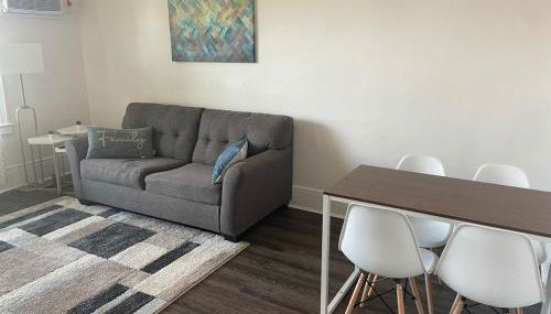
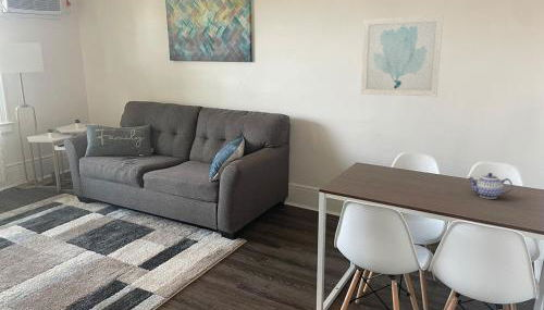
+ wall art (399, 57)
+ teapot (489, 184)
